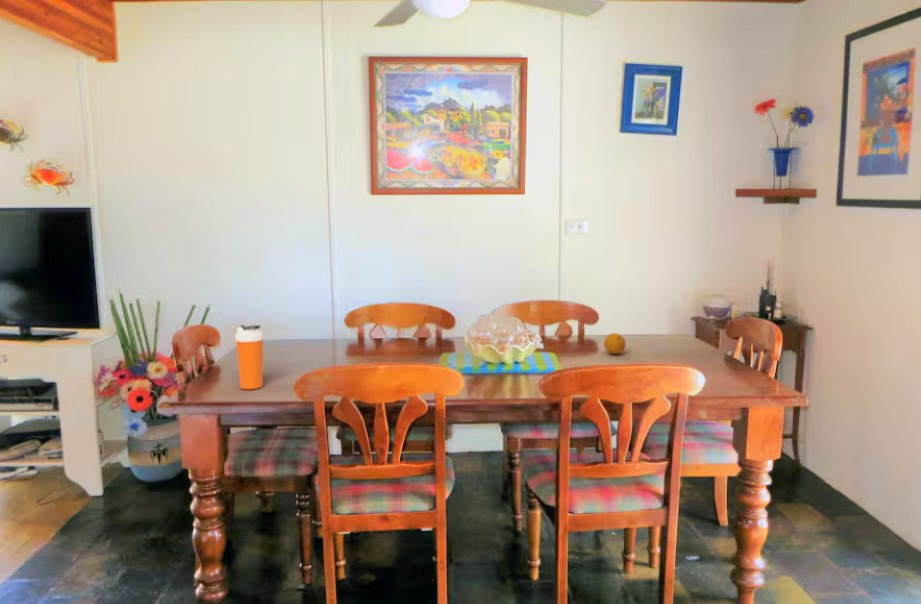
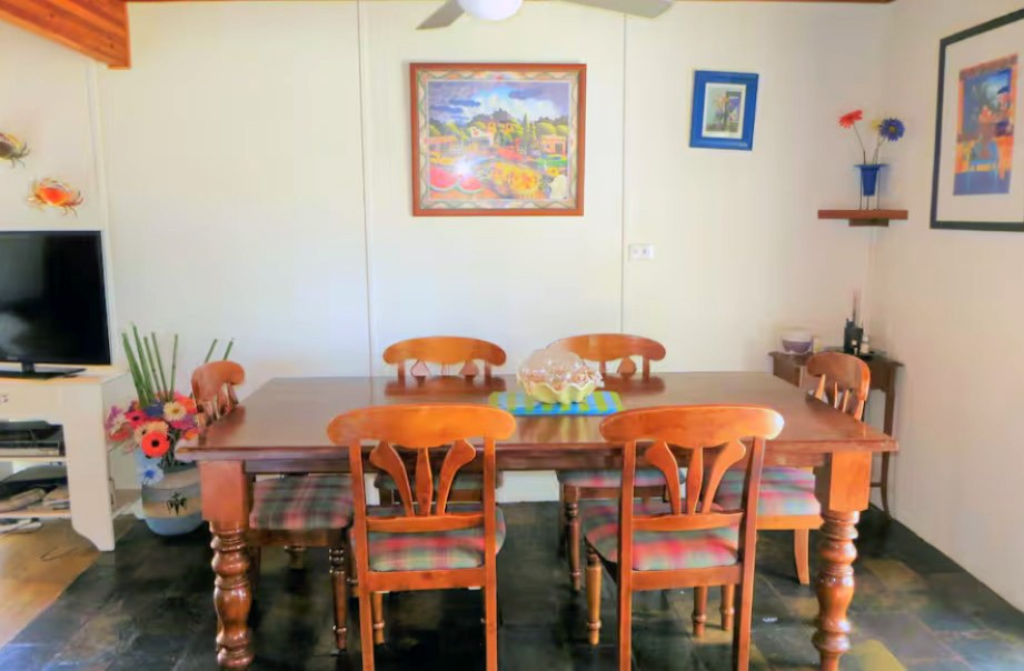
- fruit (614, 343)
- shaker bottle (250, 356)
